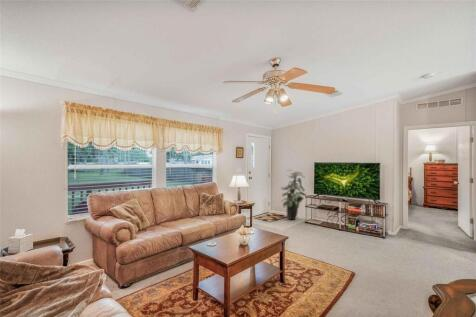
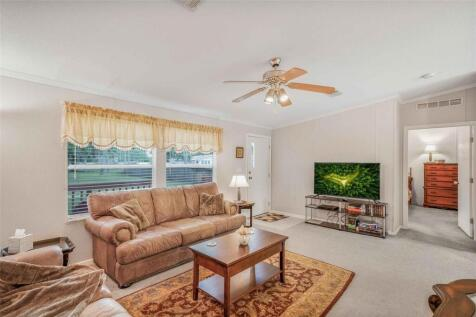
- indoor plant (292, 194)
